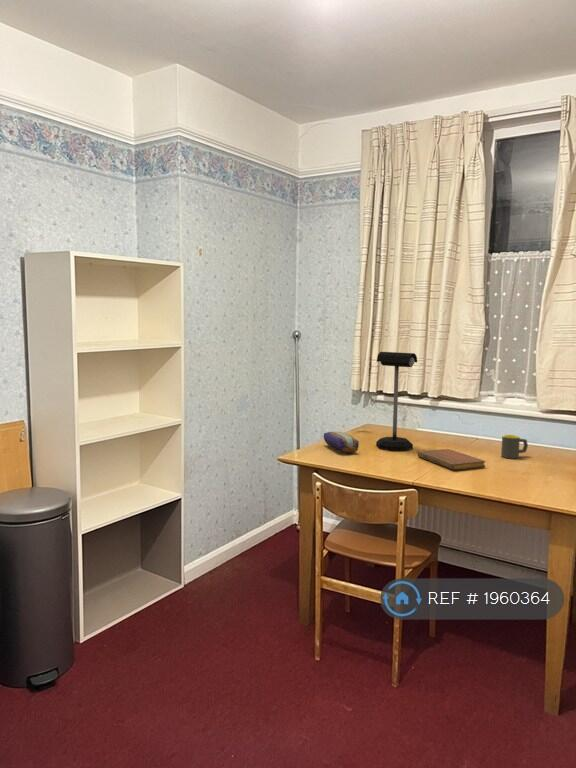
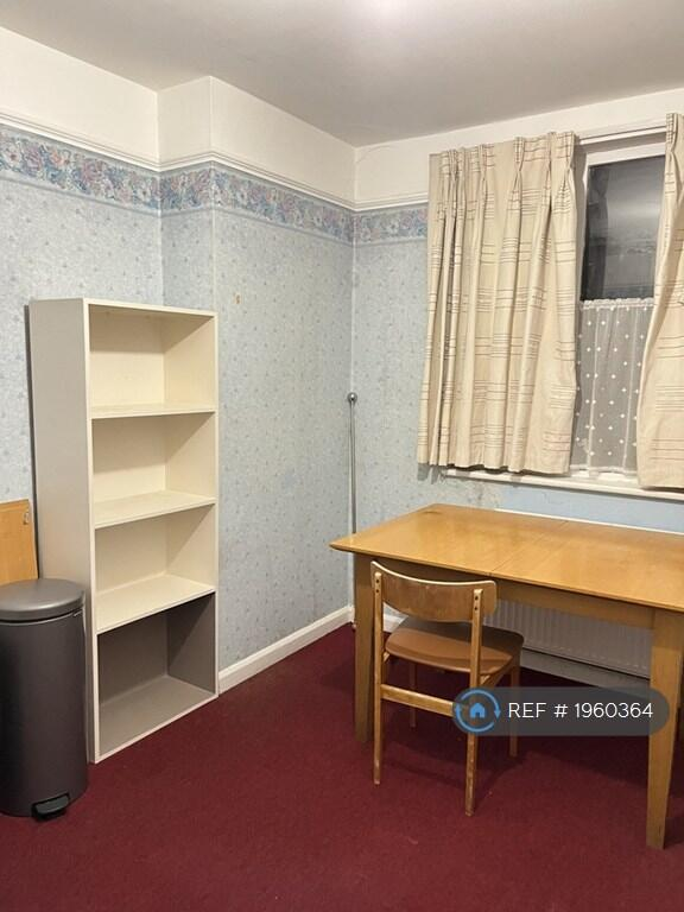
- notebook (450, 458)
- pencil case (340, 441)
- mailbox (395, 400)
- mug (515, 446)
